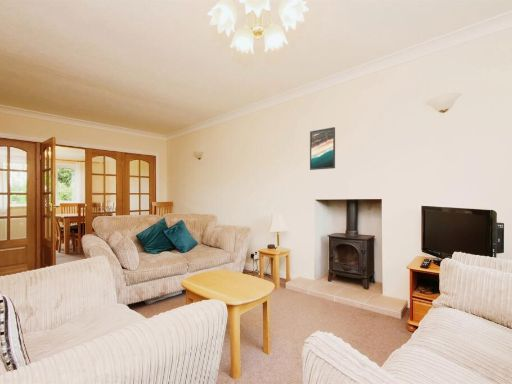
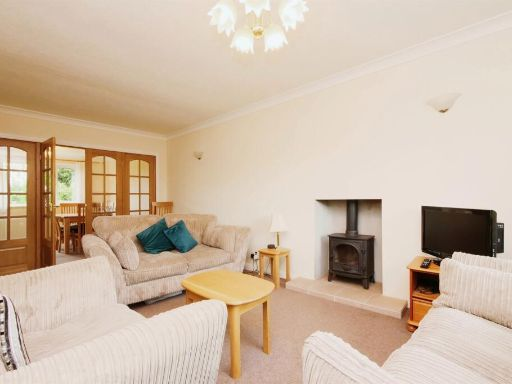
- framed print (322, 149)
